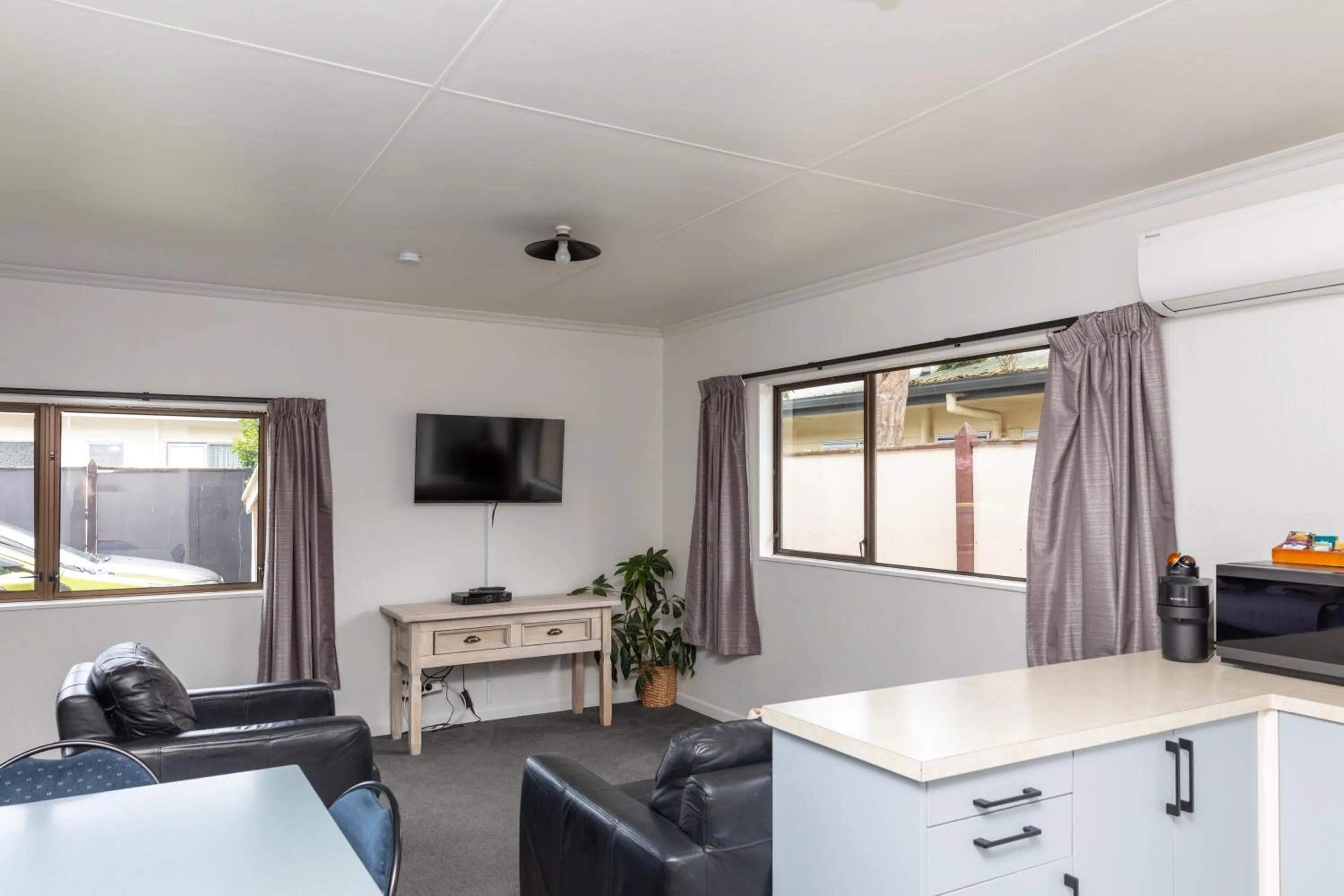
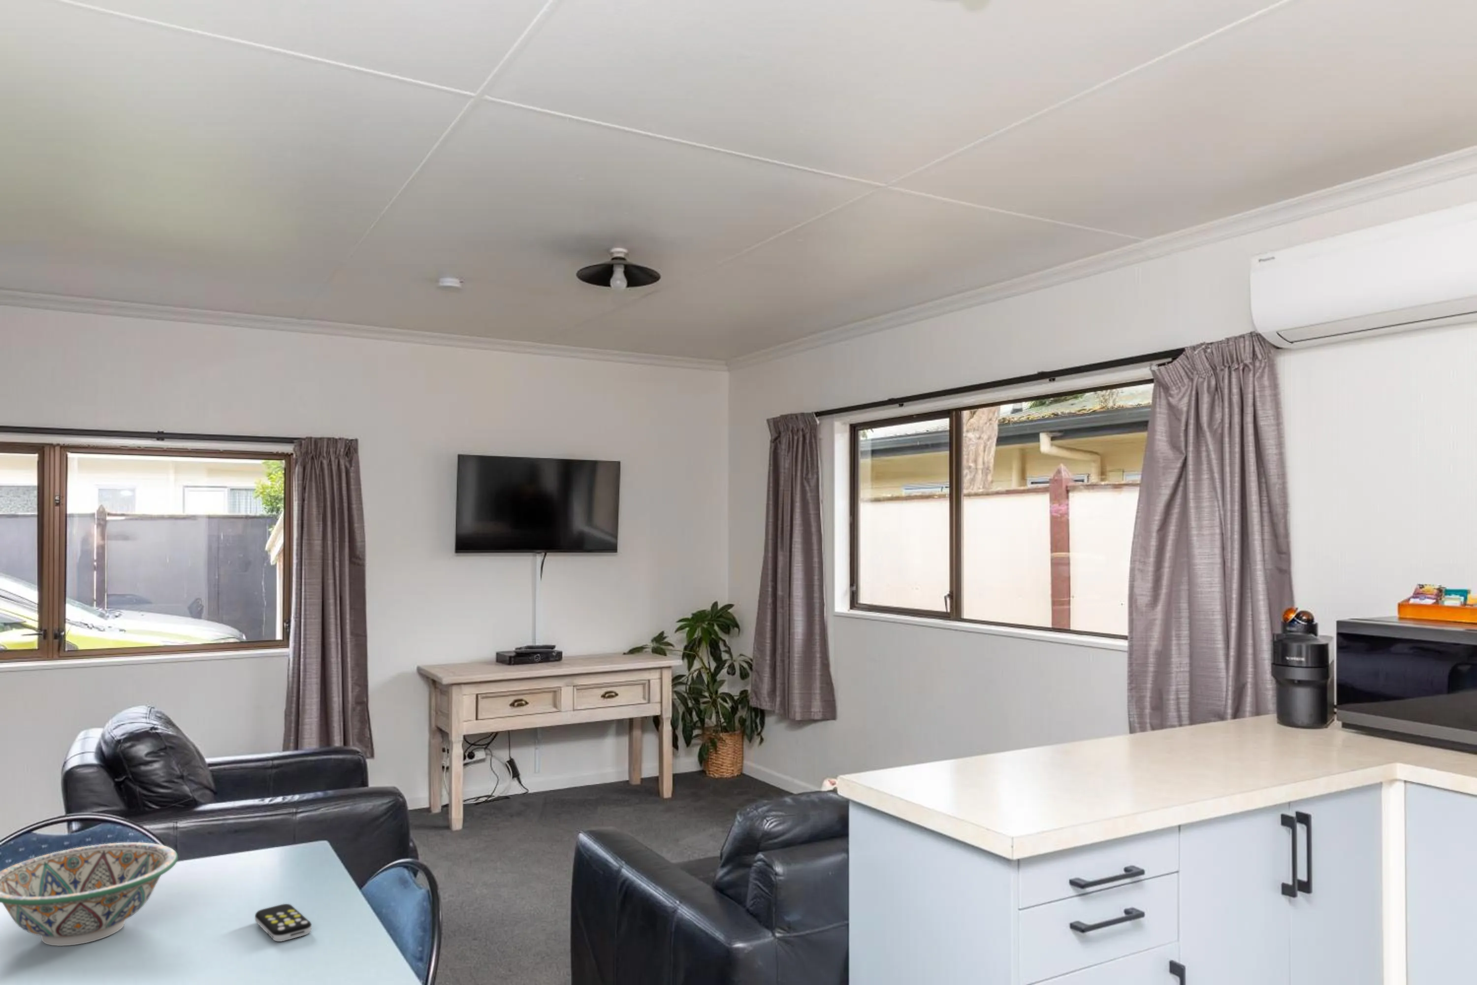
+ decorative bowl (85, 899)
+ remote control (282, 921)
